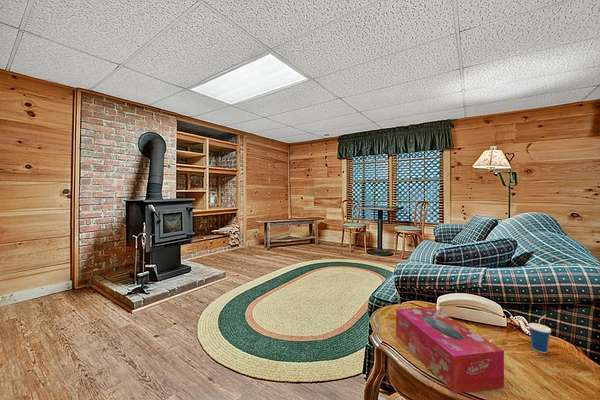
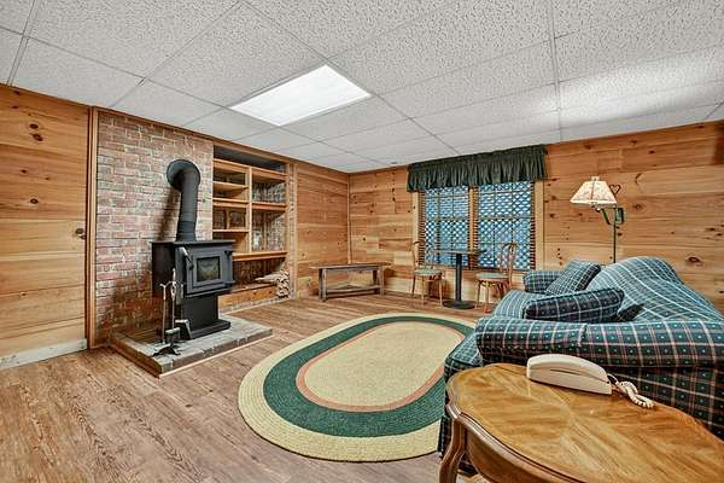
- tissue box (441, 342)
- cup (539, 331)
